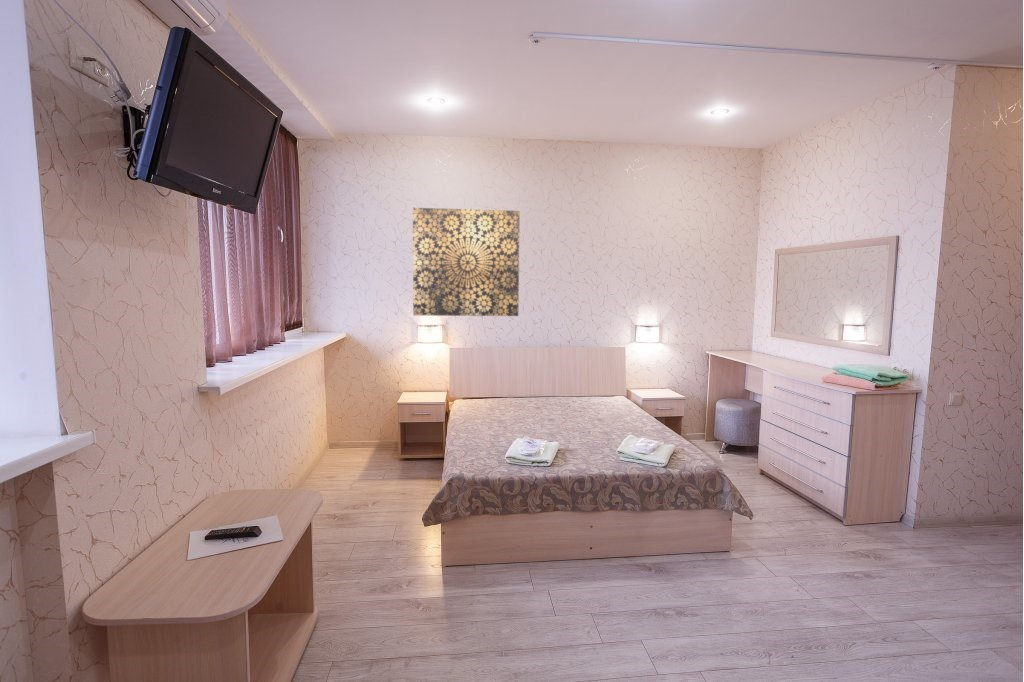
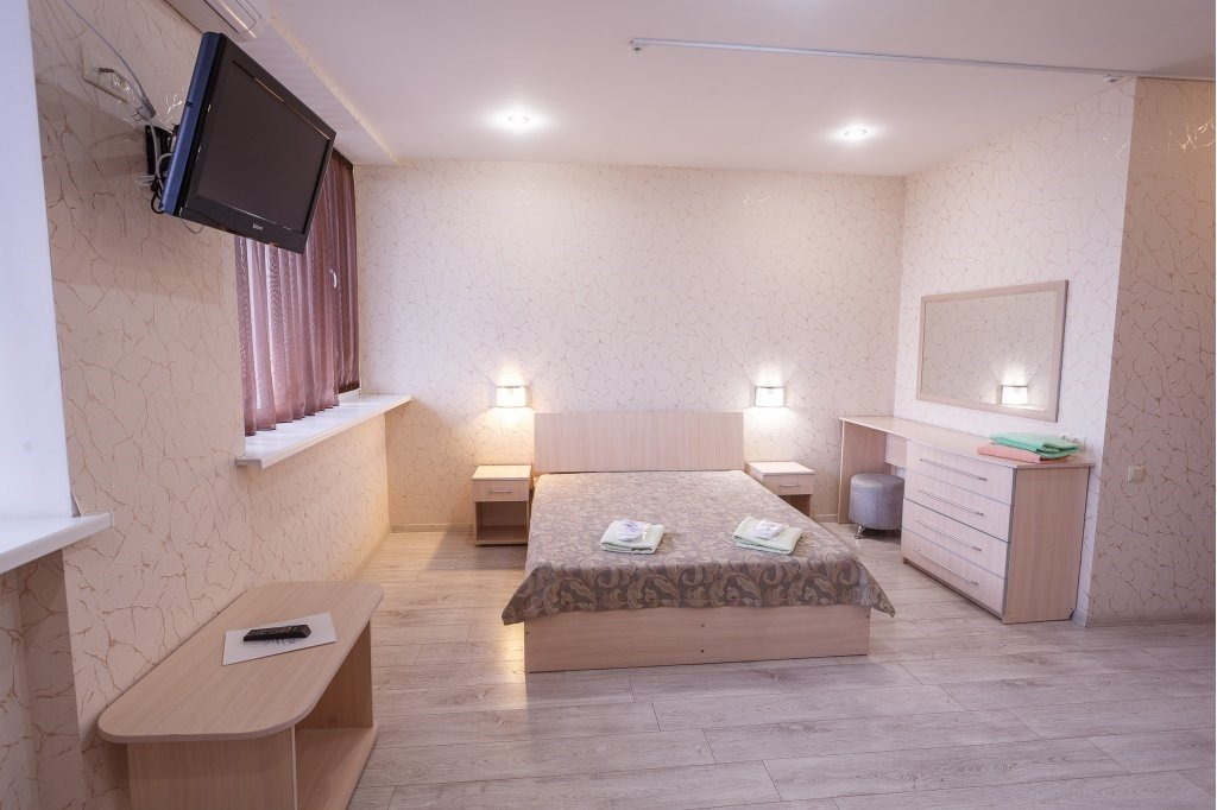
- wall art (466, 263)
